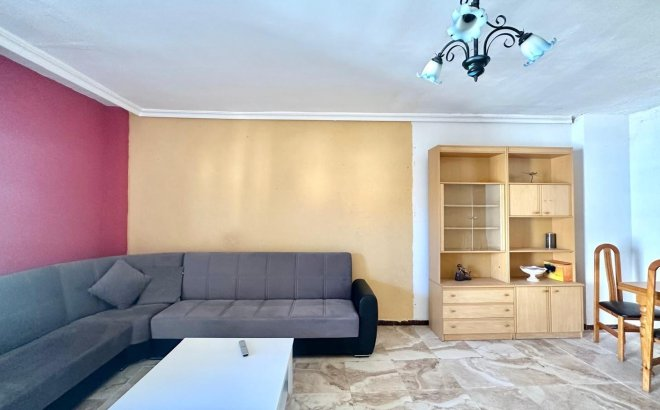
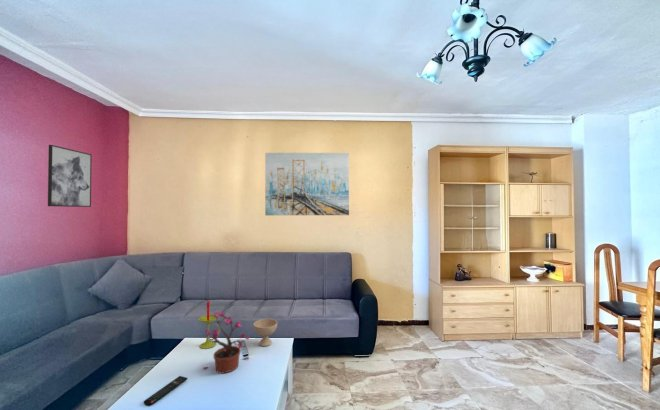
+ wall art (307, 184)
+ candle (208, 322)
+ potted plant (229, 337)
+ wall art (71, 178)
+ bowl (265, 333)
+ remote control (166, 390)
